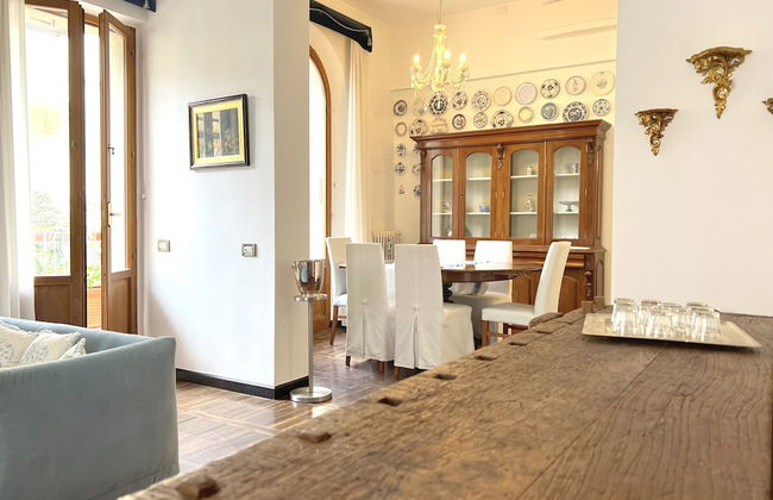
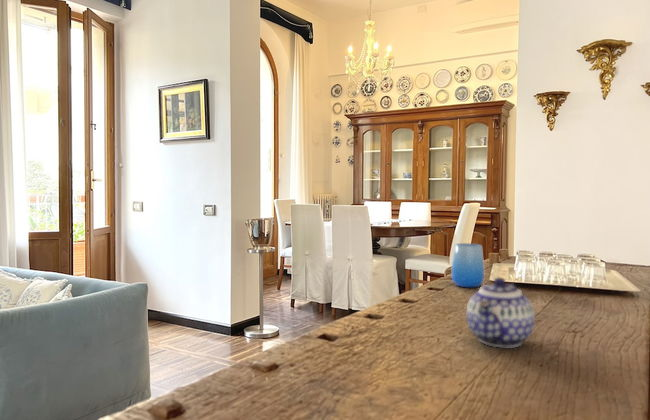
+ cup (467, 264)
+ teapot (500, 309)
